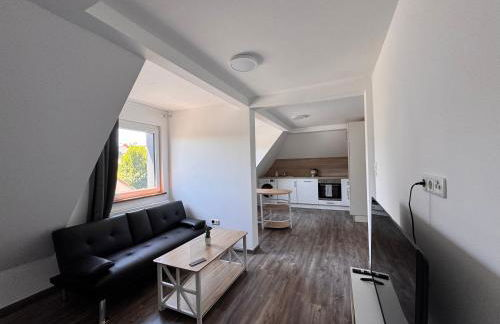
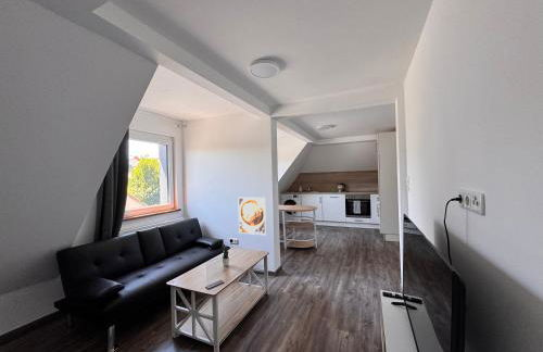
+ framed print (252, 215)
